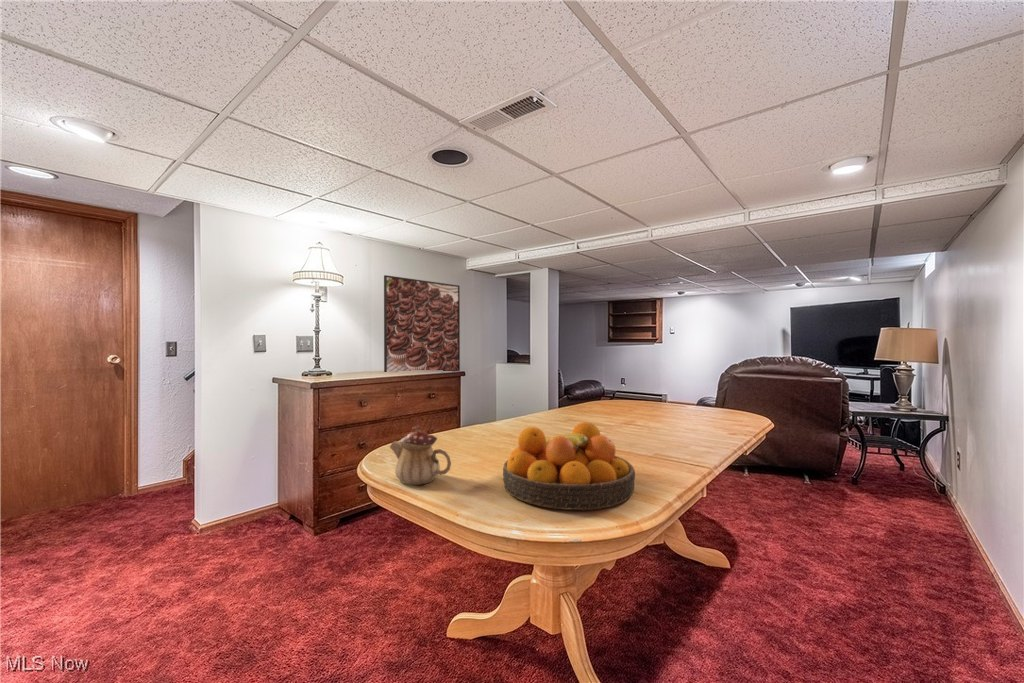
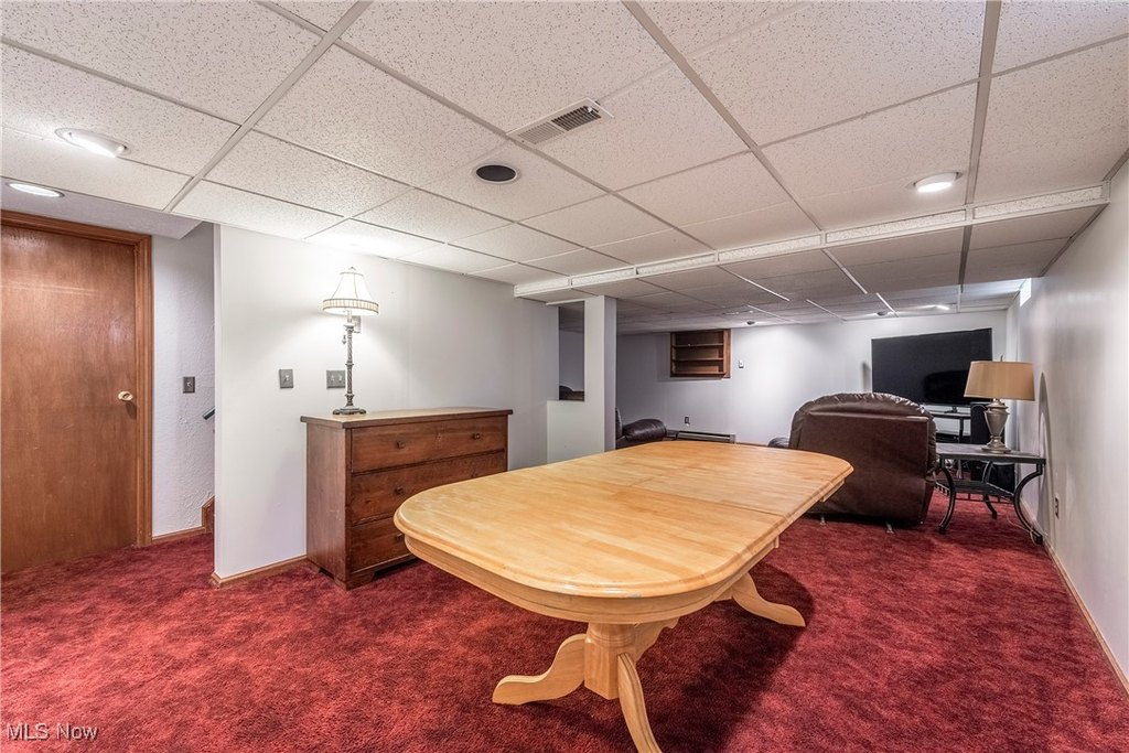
- teapot (420, 452)
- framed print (425, 327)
- fruit bowl (567, 455)
